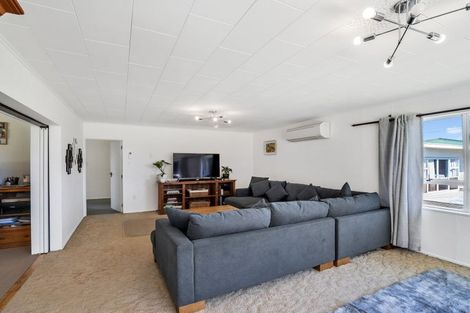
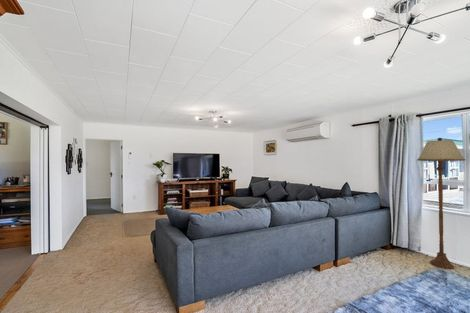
+ floor lamp (440, 201)
